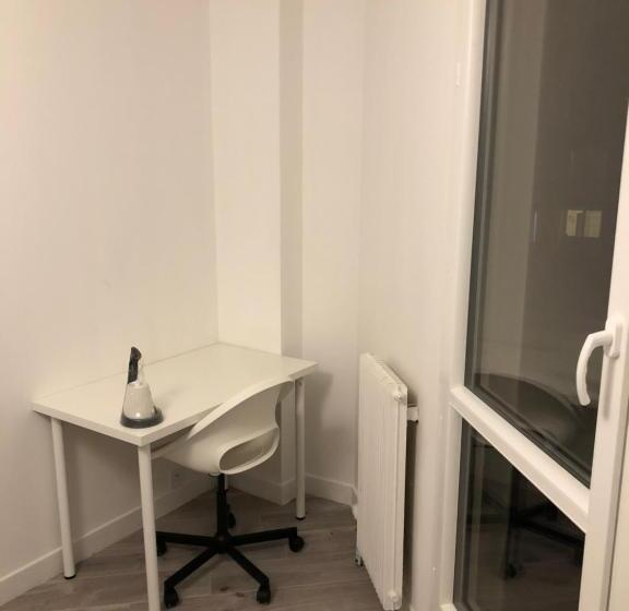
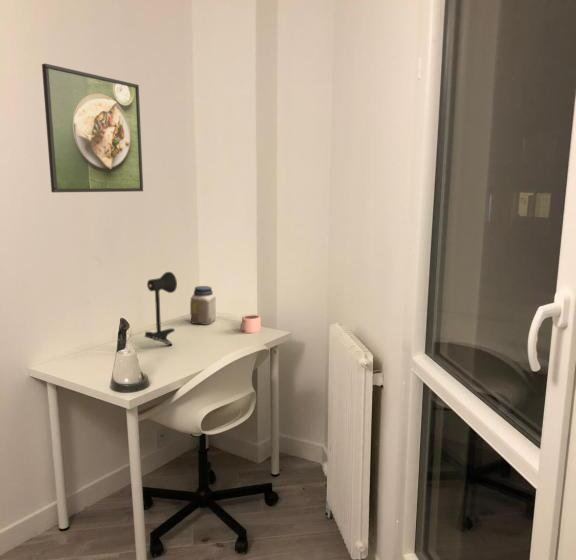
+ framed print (98, 134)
+ jar (203, 304)
+ desk lamp (159, 310)
+ mug (249, 324)
